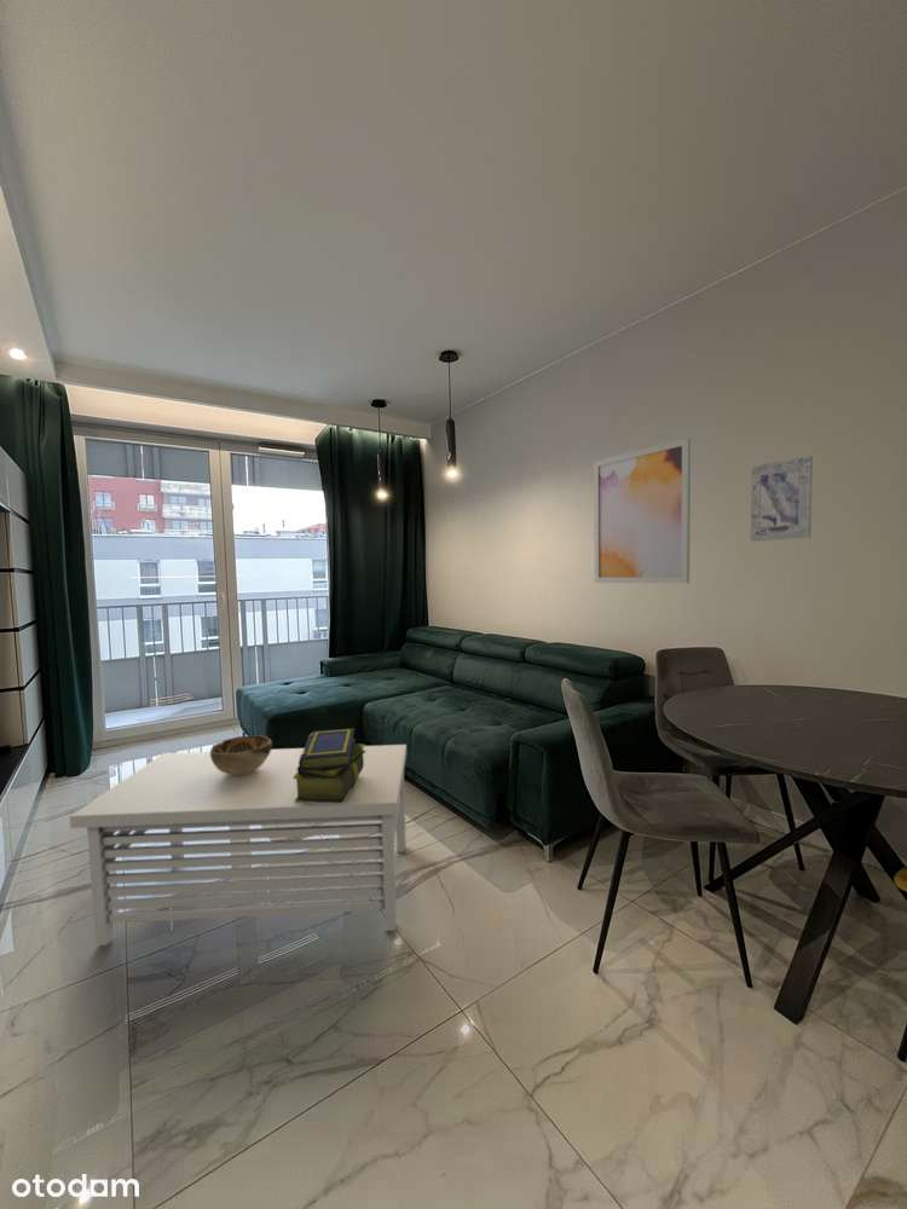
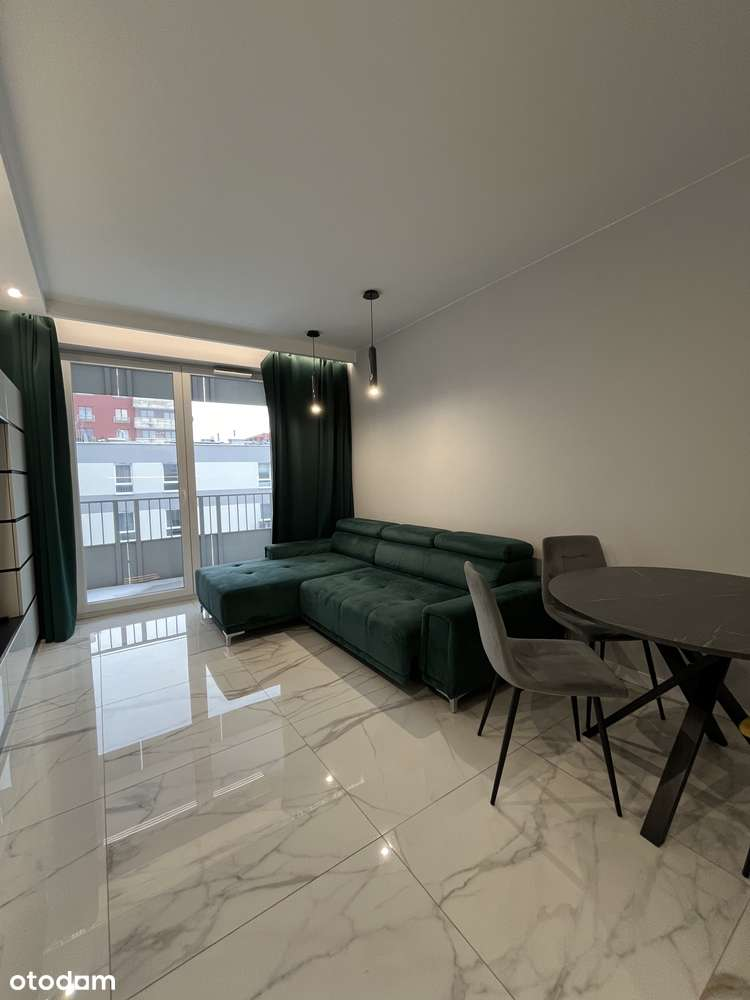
- wall art (637, 517)
- coffee table (267, 832)
- wall art (780, 501)
- decorative bowl (242, 757)
- stack of books (330, 763)
